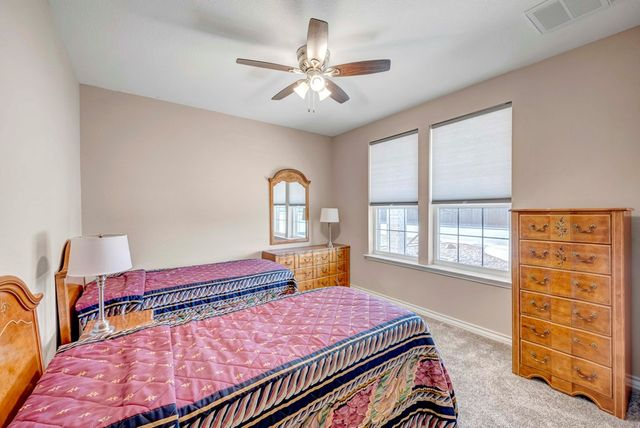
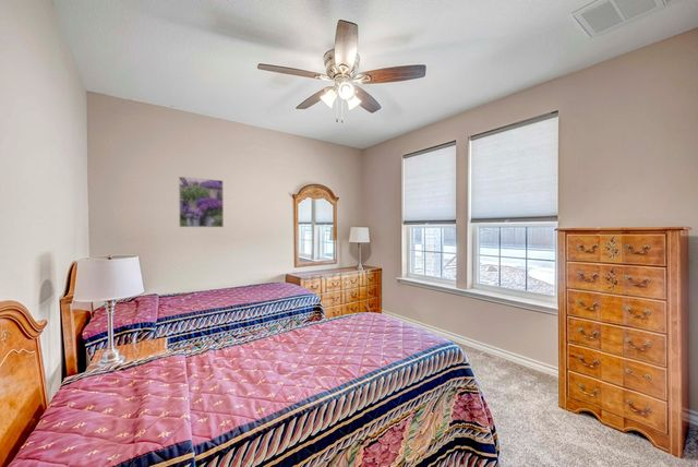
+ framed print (202, 203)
